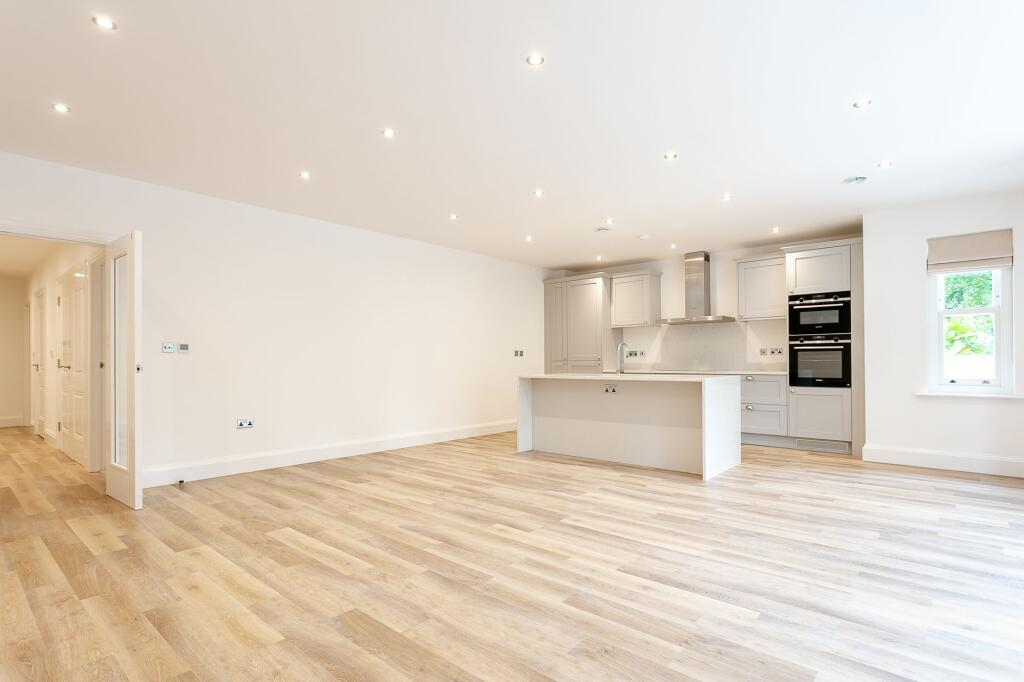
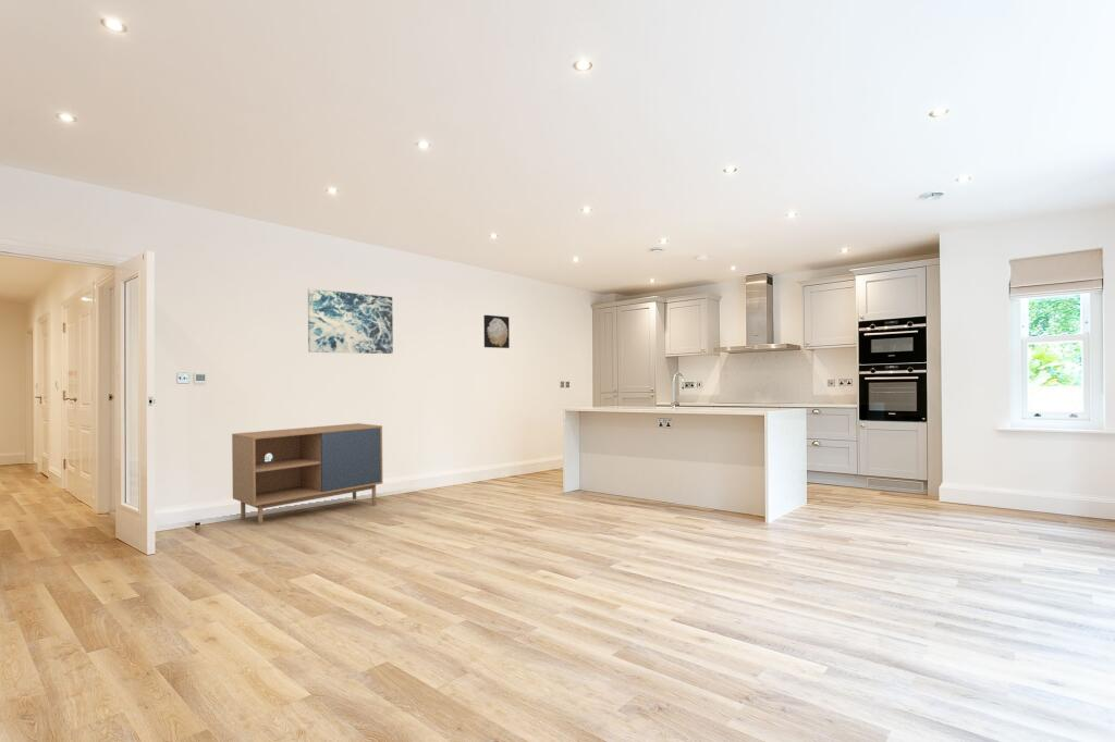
+ storage cabinet (311, 470)
+ wall art (497, 332)
+ wall art (352, 323)
